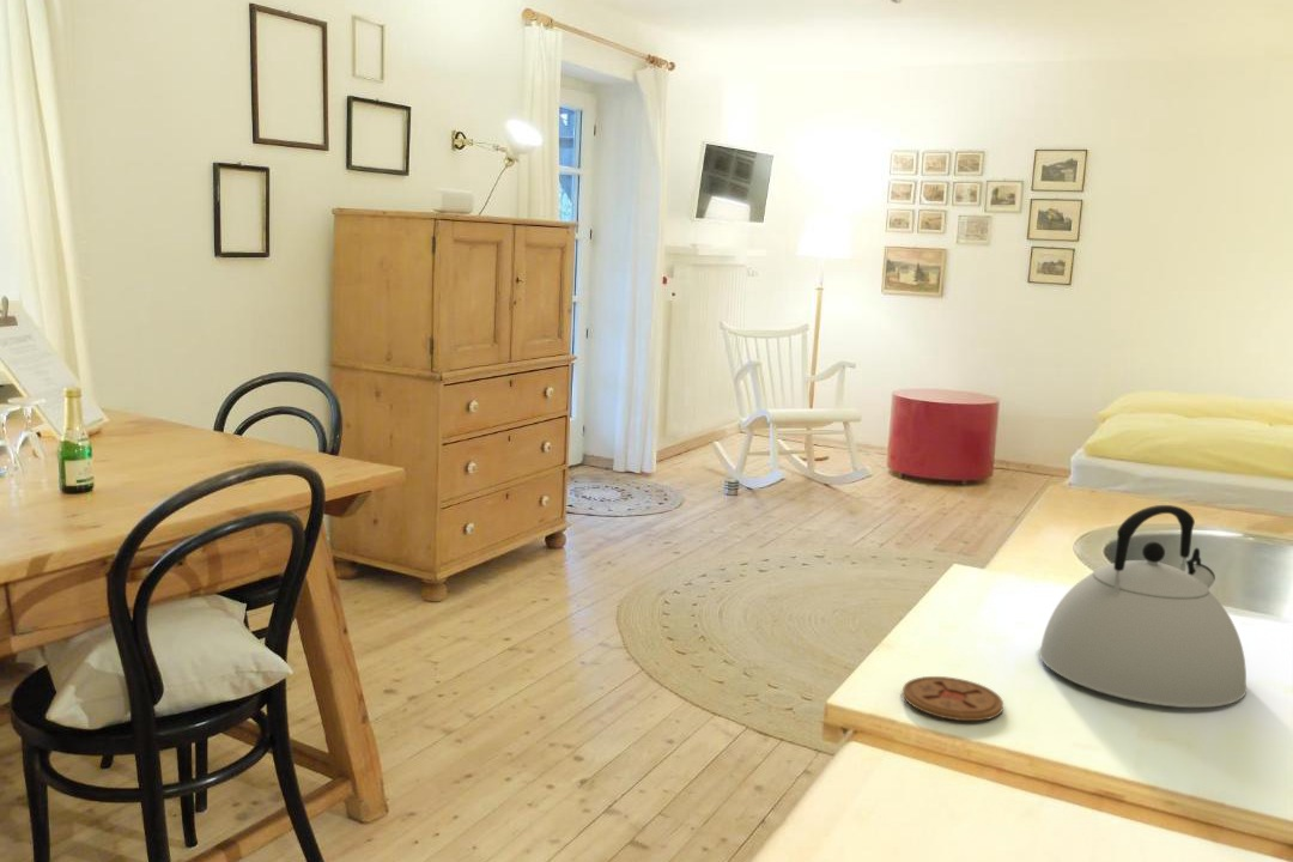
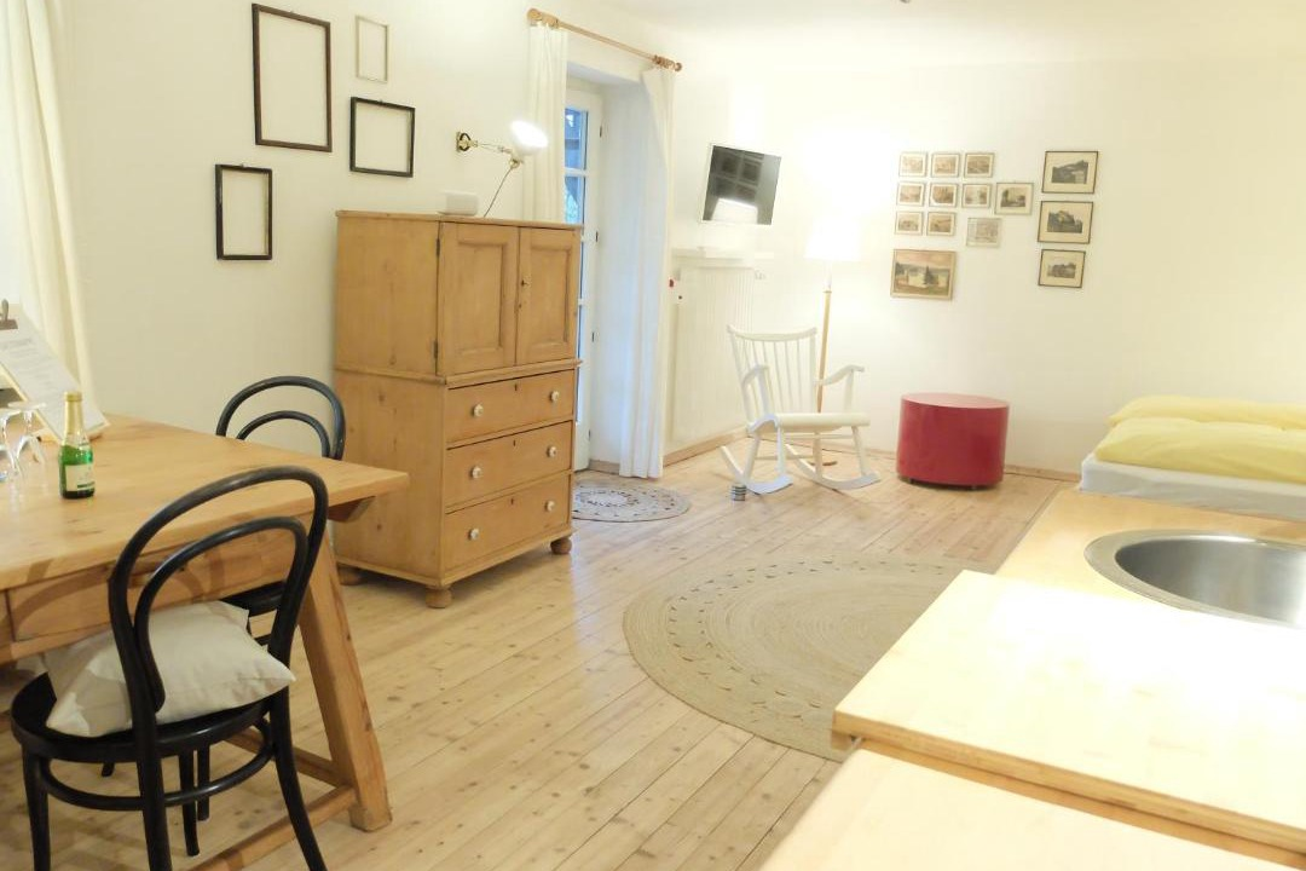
- coaster (952, 697)
- kettle (1151, 588)
